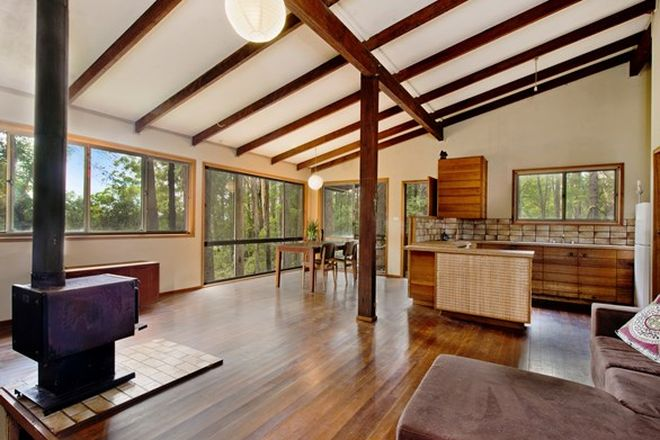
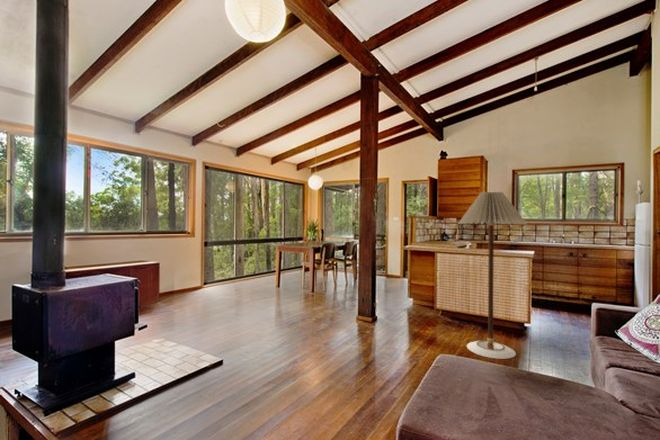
+ floor lamp (490, 270)
